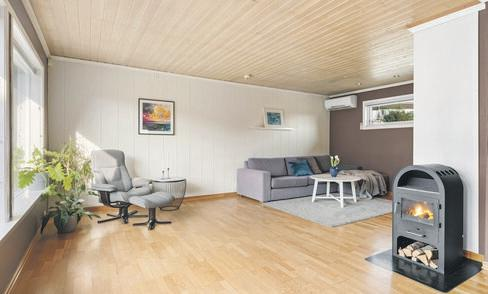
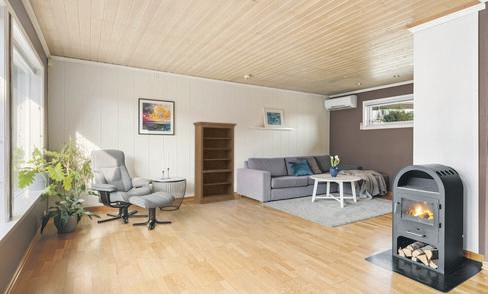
+ bookshelf (214, 161)
